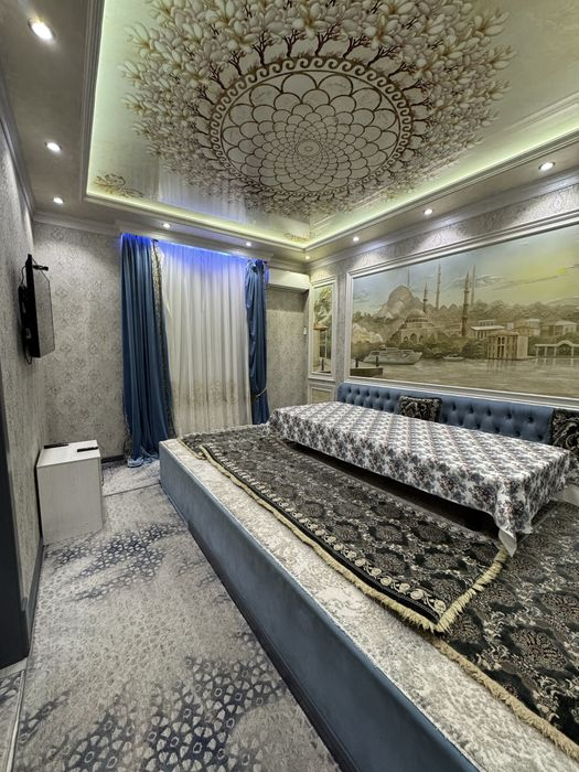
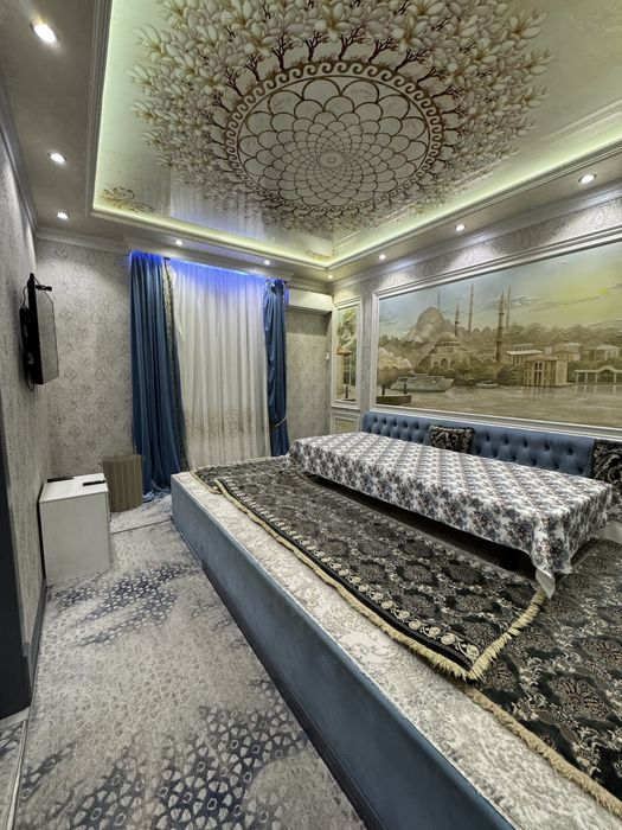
+ laundry hamper (123, 477)
